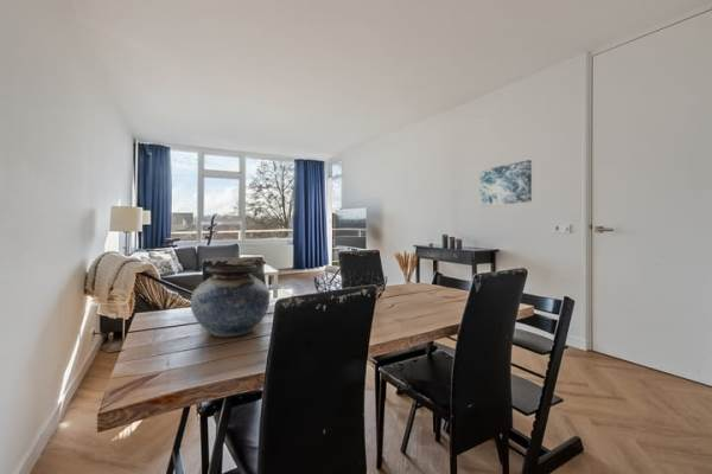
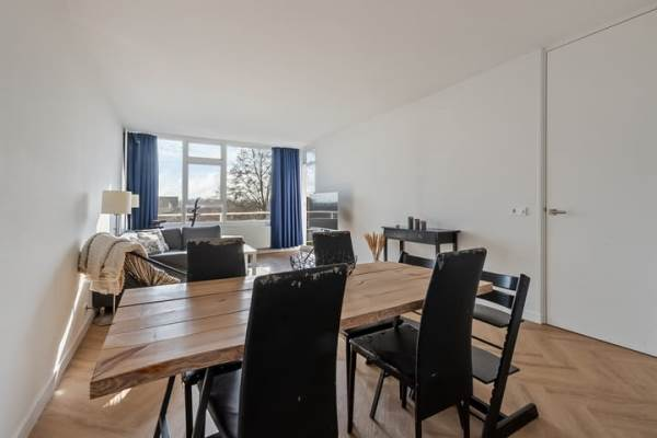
- wall art (503, 185)
- vase (231, 299)
